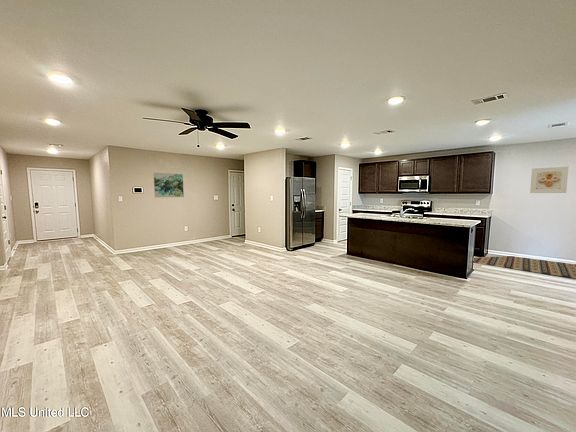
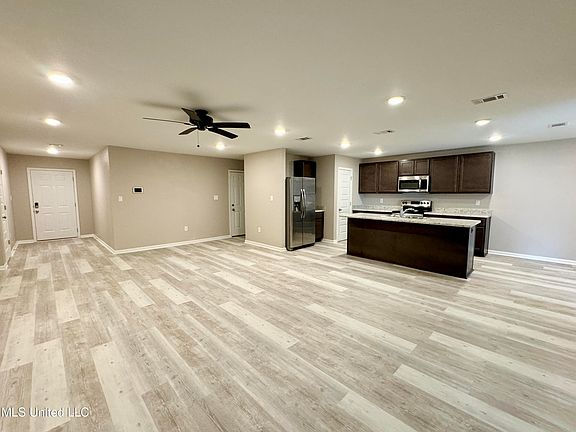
- wall art (169, 185)
- rug (524, 263)
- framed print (548, 180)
